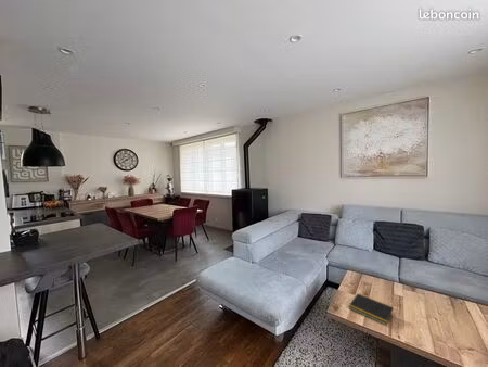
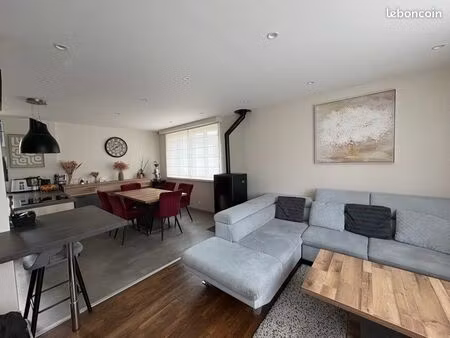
- notepad (370, 307)
